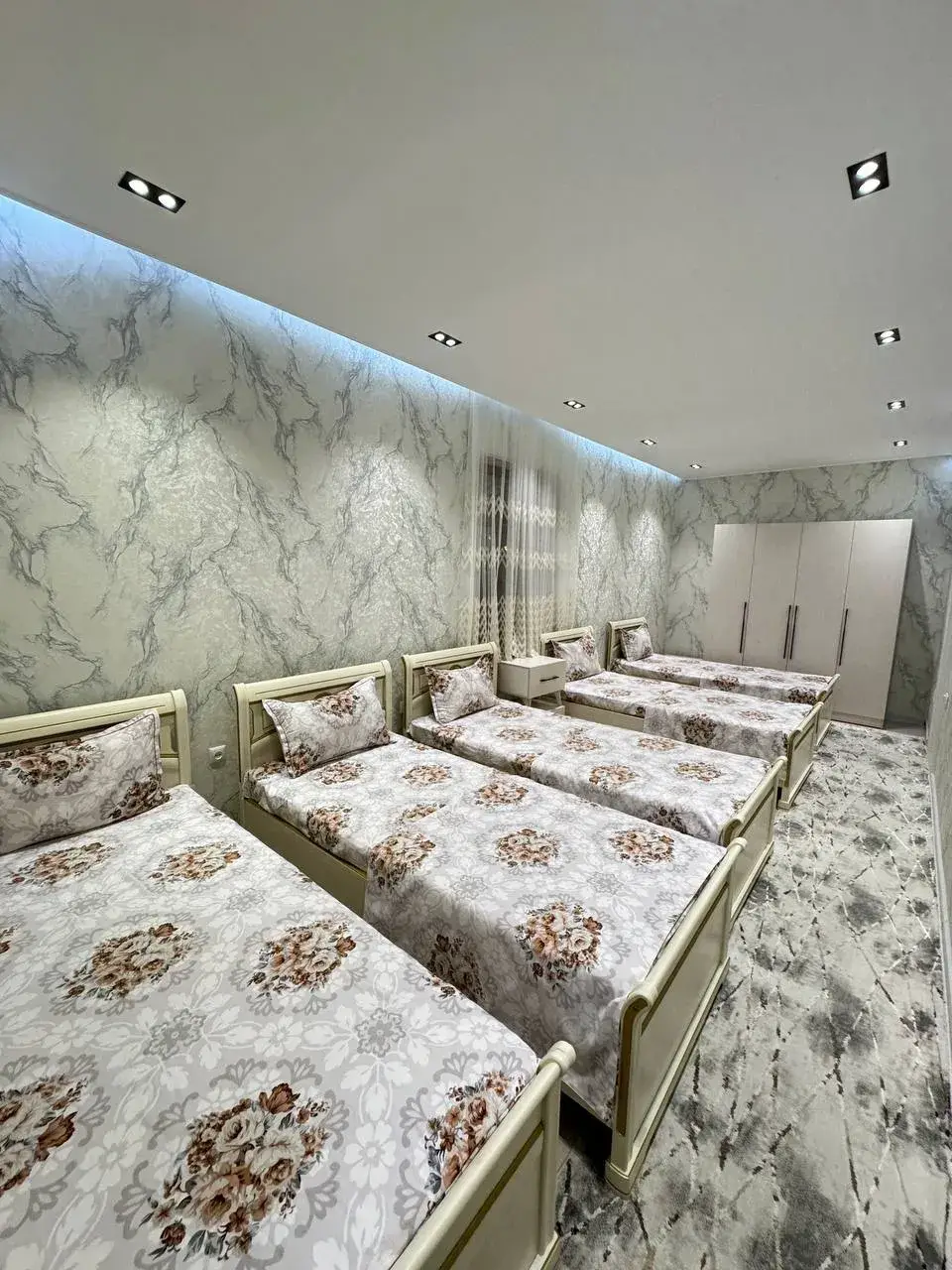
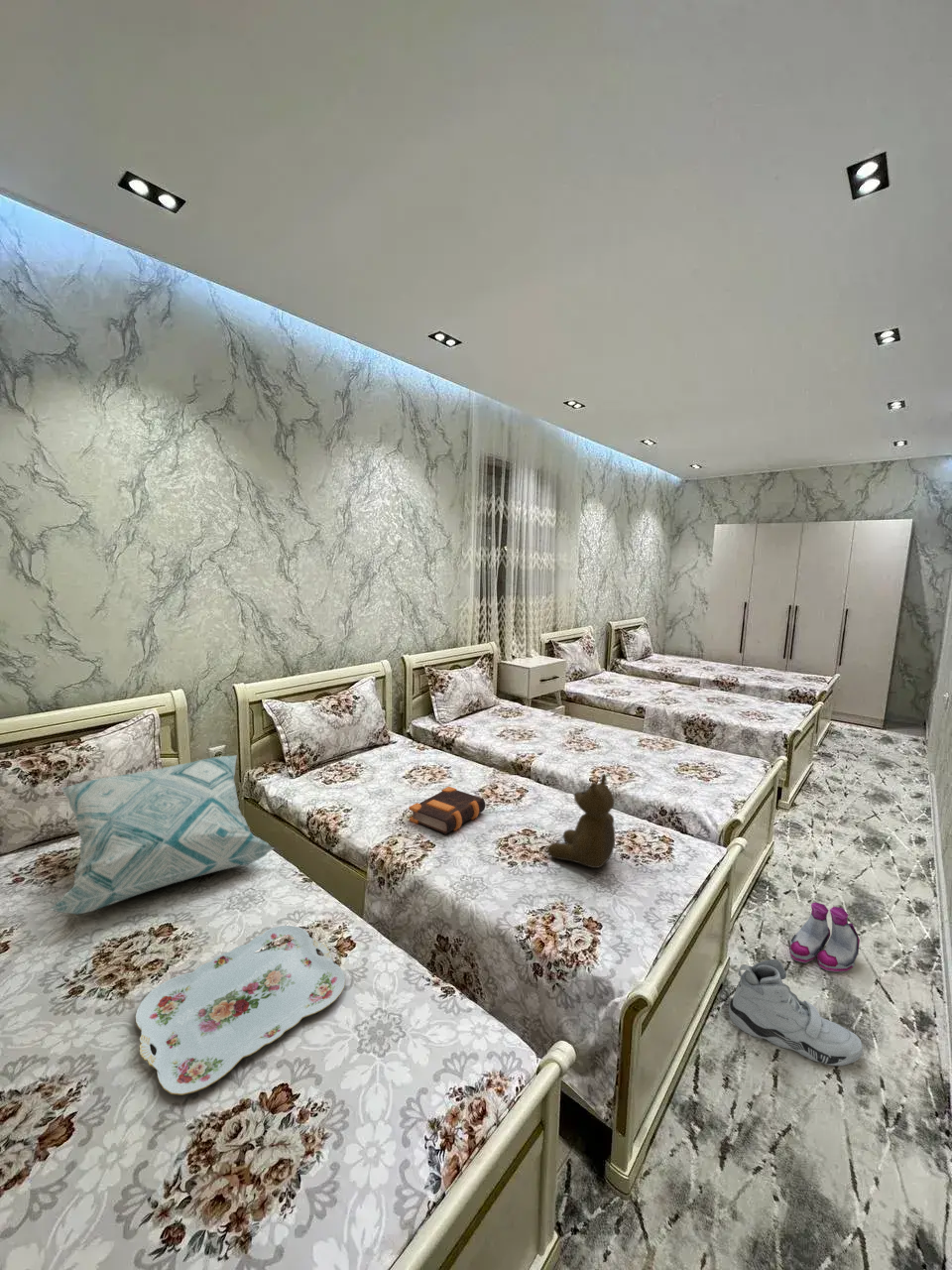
+ teddy bear (583, 817)
+ decorative pillow (165, 822)
+ boots (824, 931)
+ bible (450, 807)
+ sneaker (794, 1007)
+ serving tray (245, 995)
